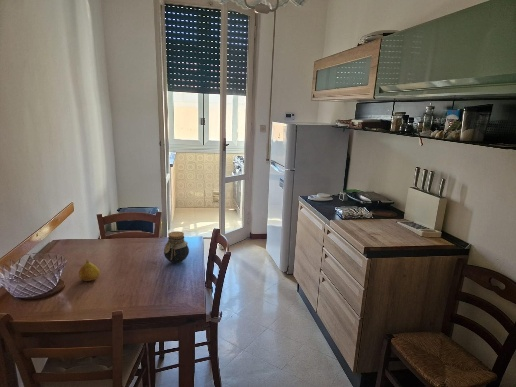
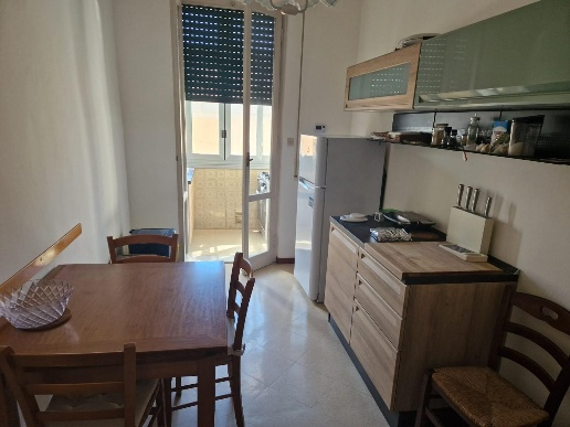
- jar (175, 248)
- fruit (88, 268)
